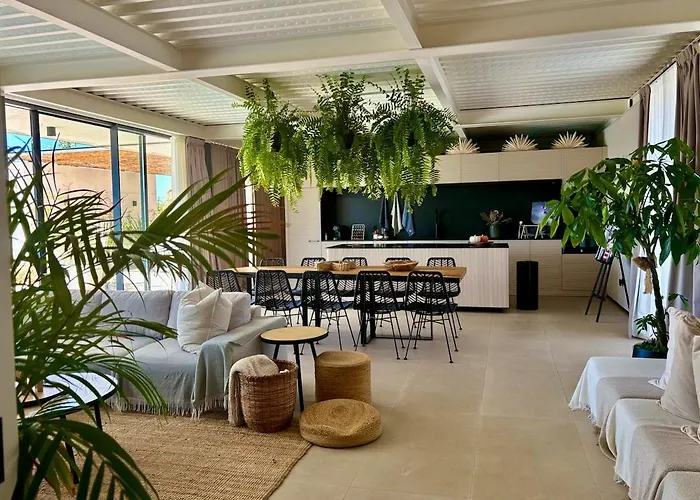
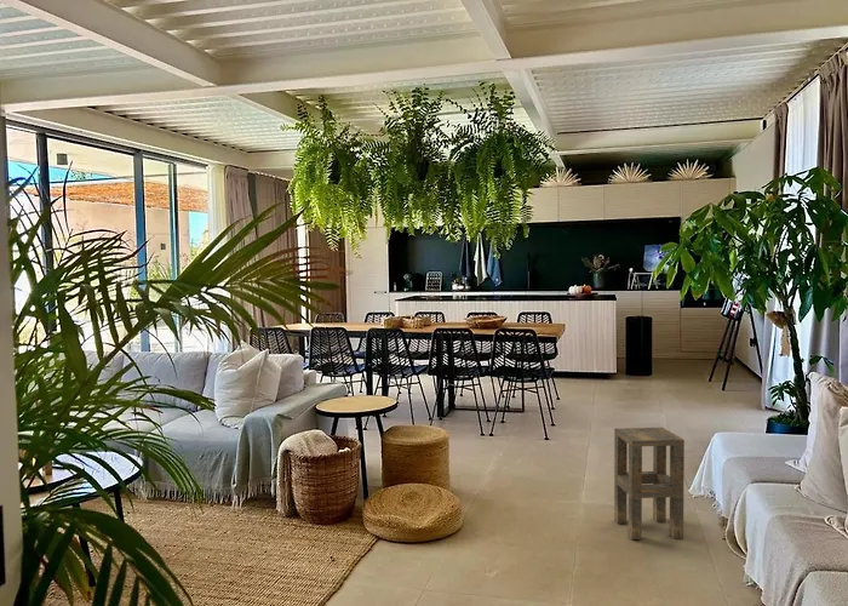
+ side table (647, 481)
